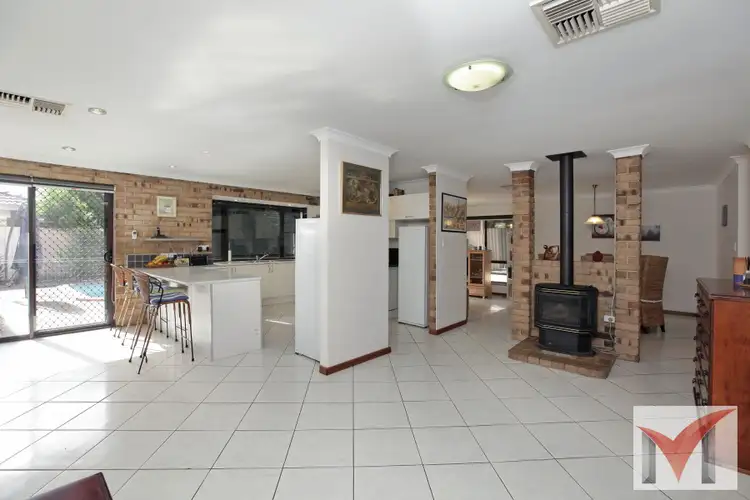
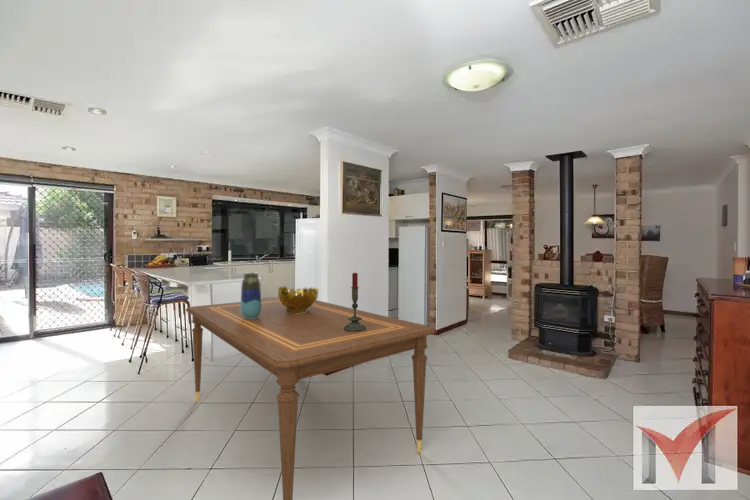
+ candle (354, 299)
+ decorative bowl (298, 299)
+ vase (251, 295)
+ dining table (293, 369)
